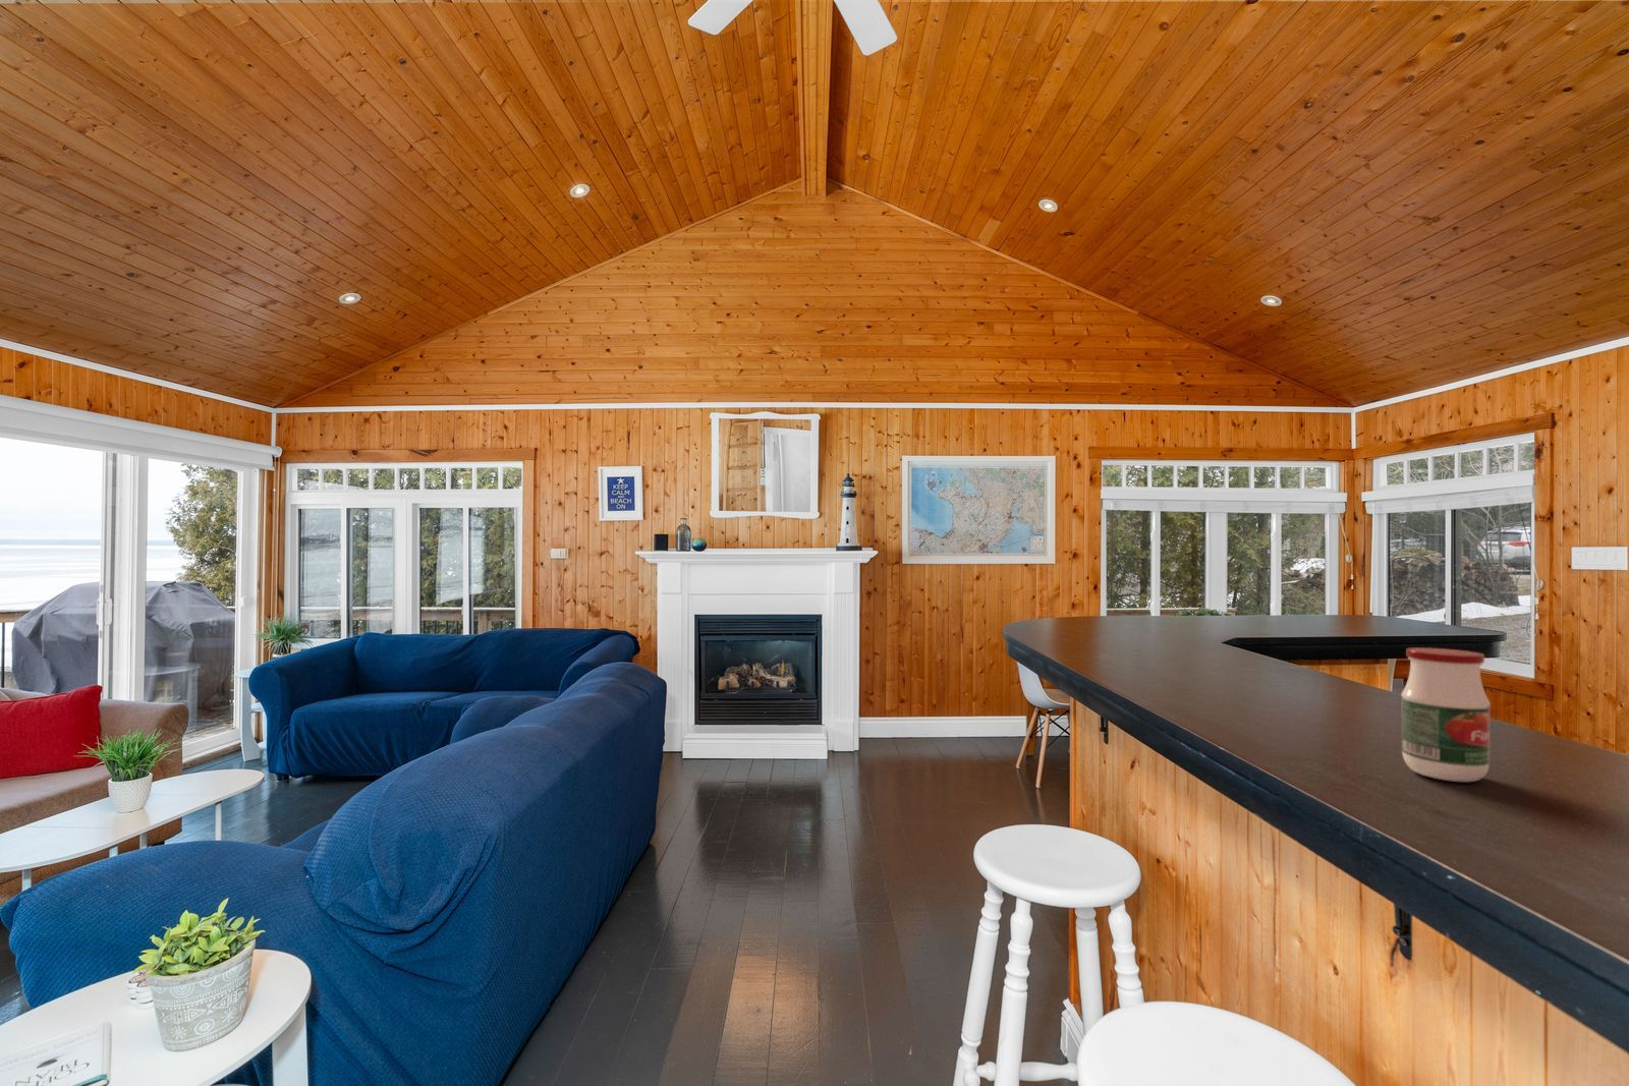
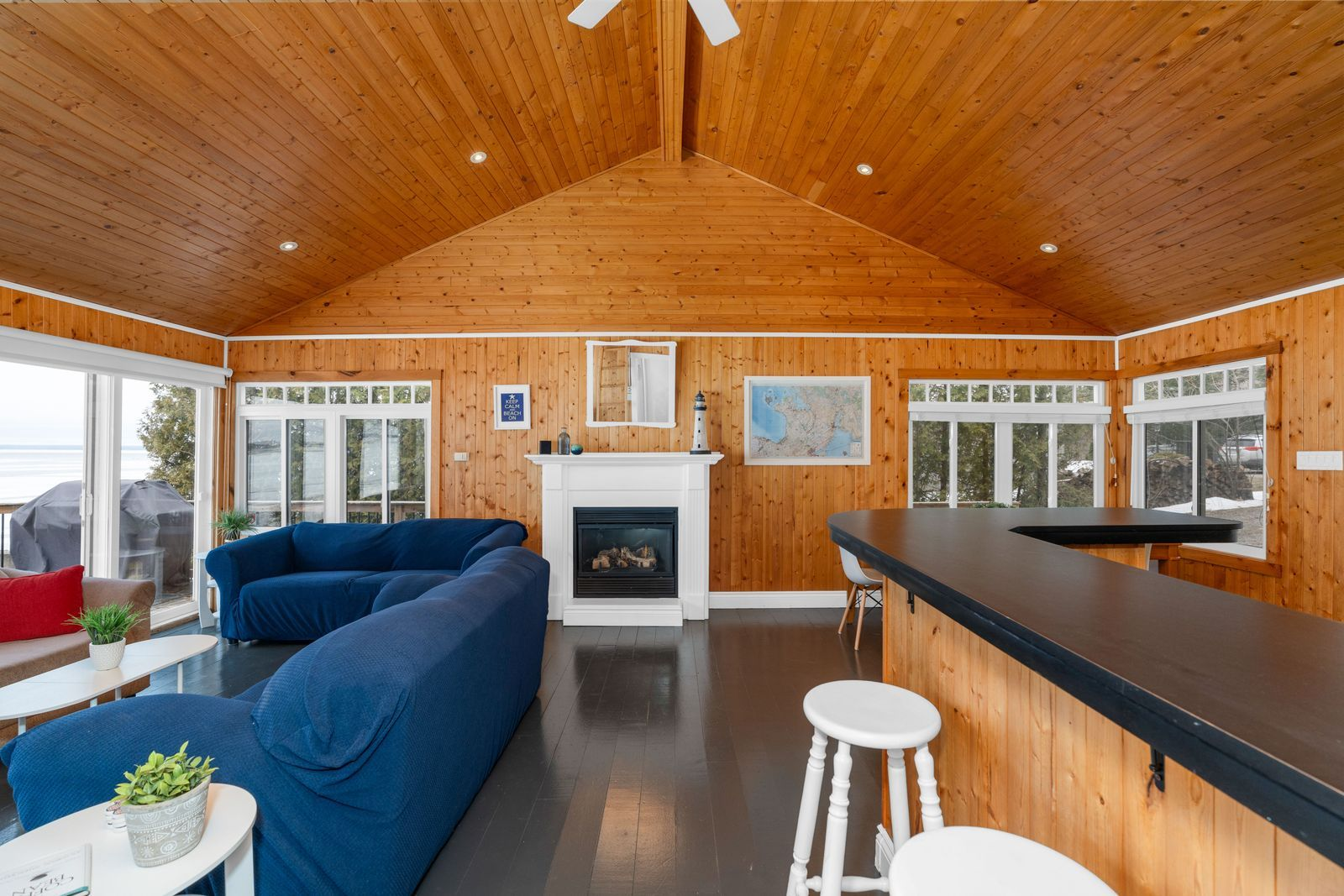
- jar (1444, 713)
